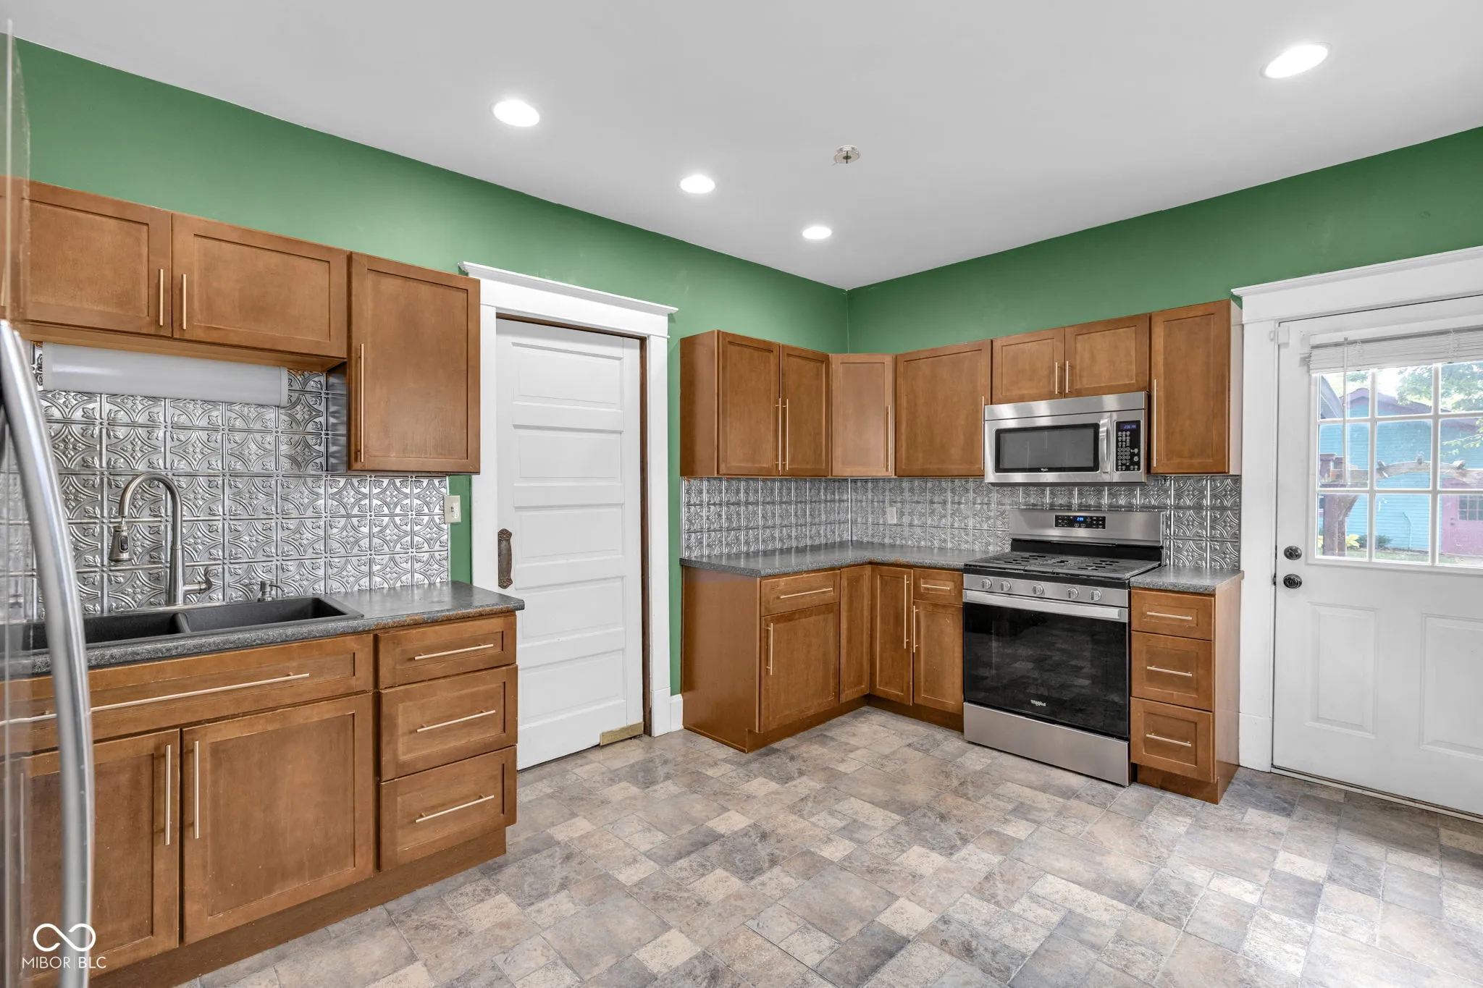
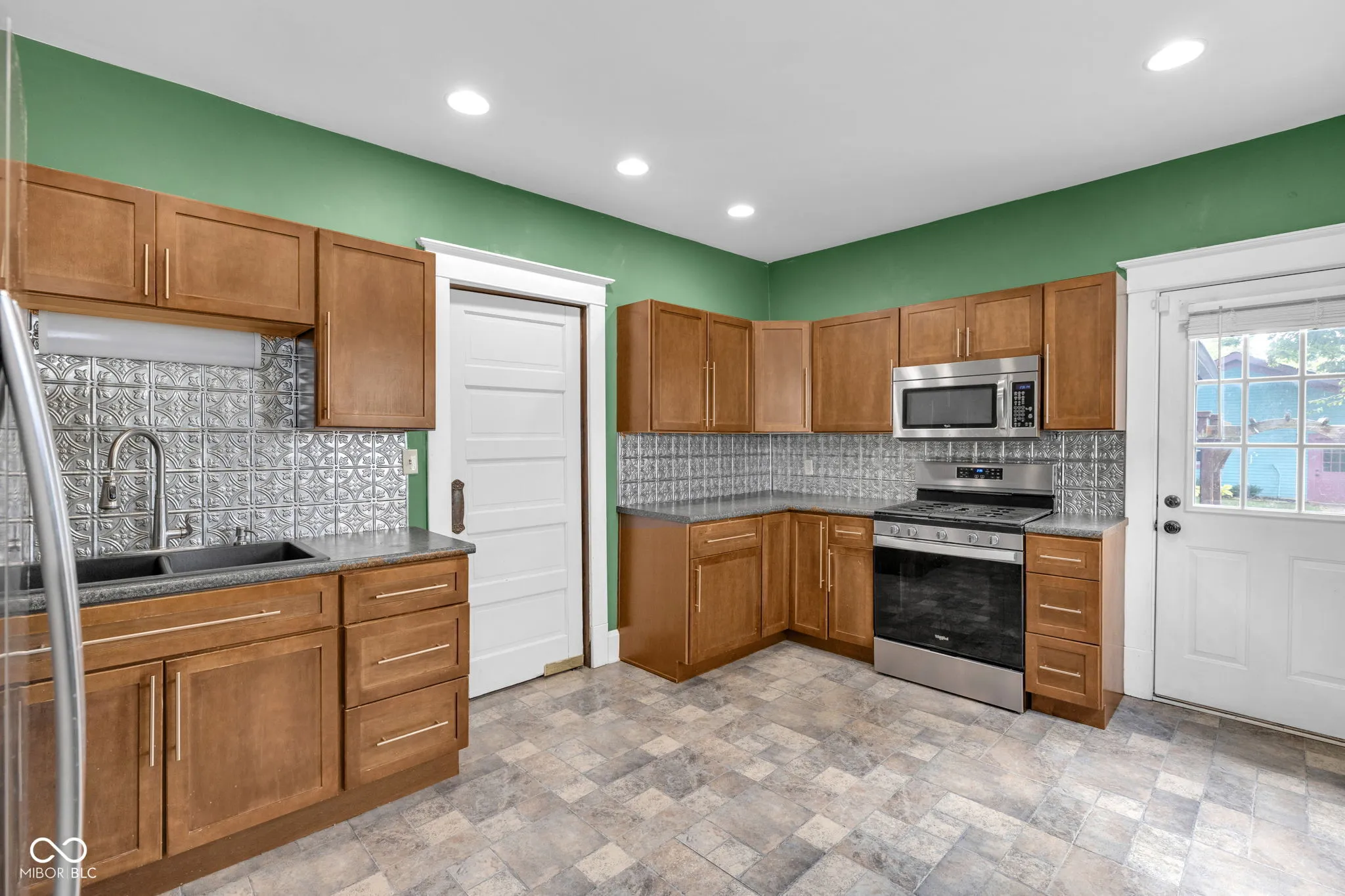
- smoke detector (846, 154)
